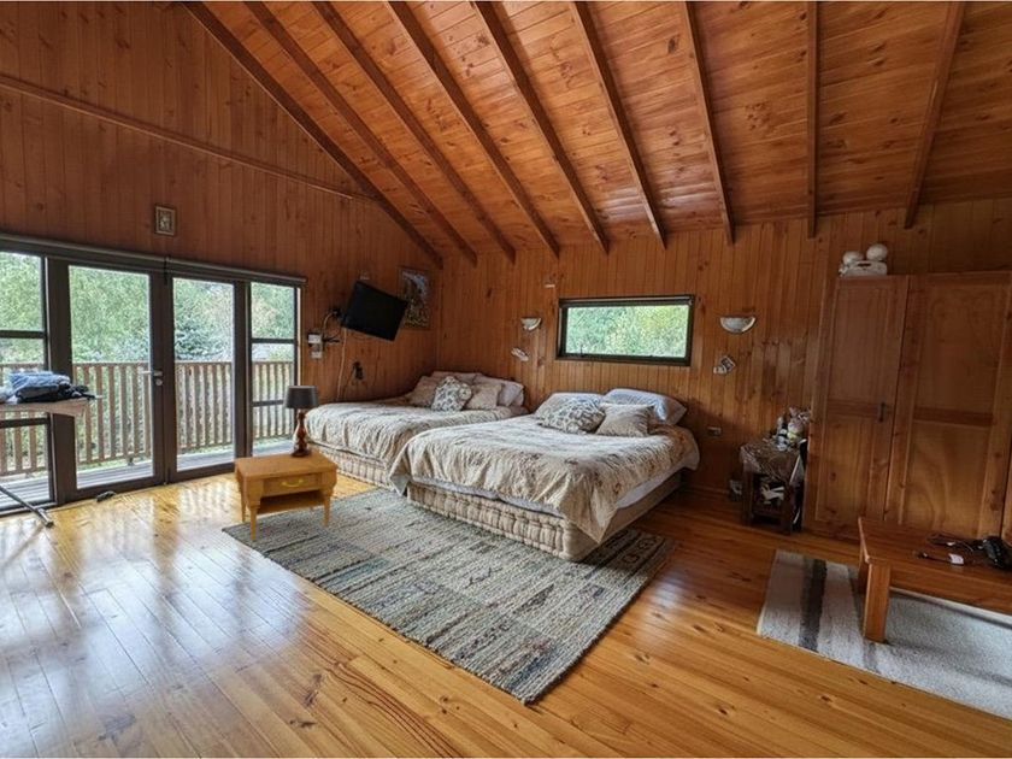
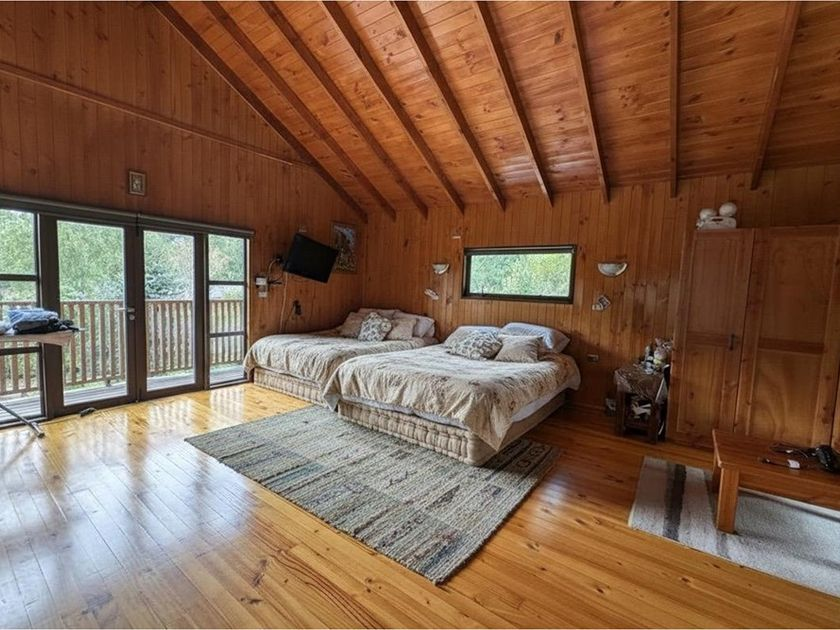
- table lamp (301, 420)
- nightstand (284, 493)
